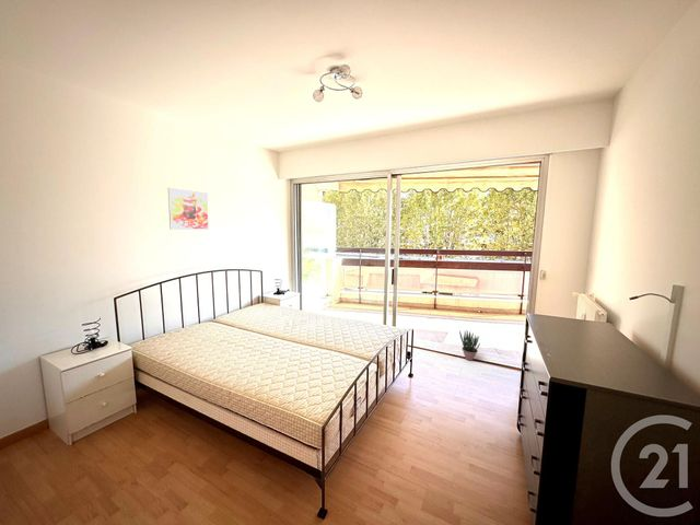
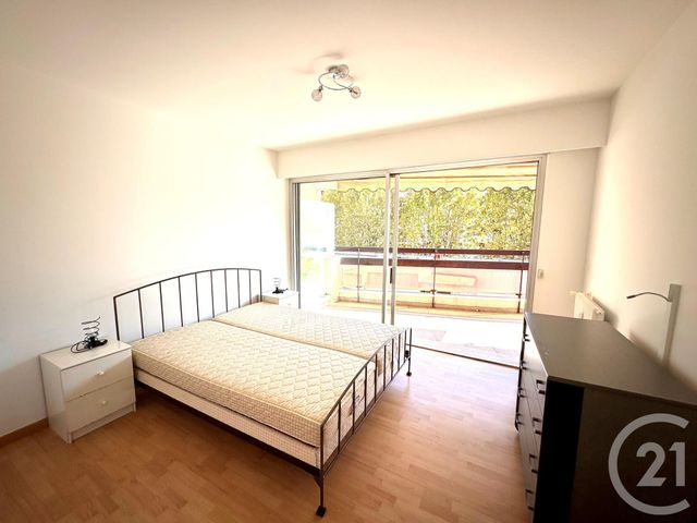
- potted plant (468, 345)
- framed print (189, 210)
